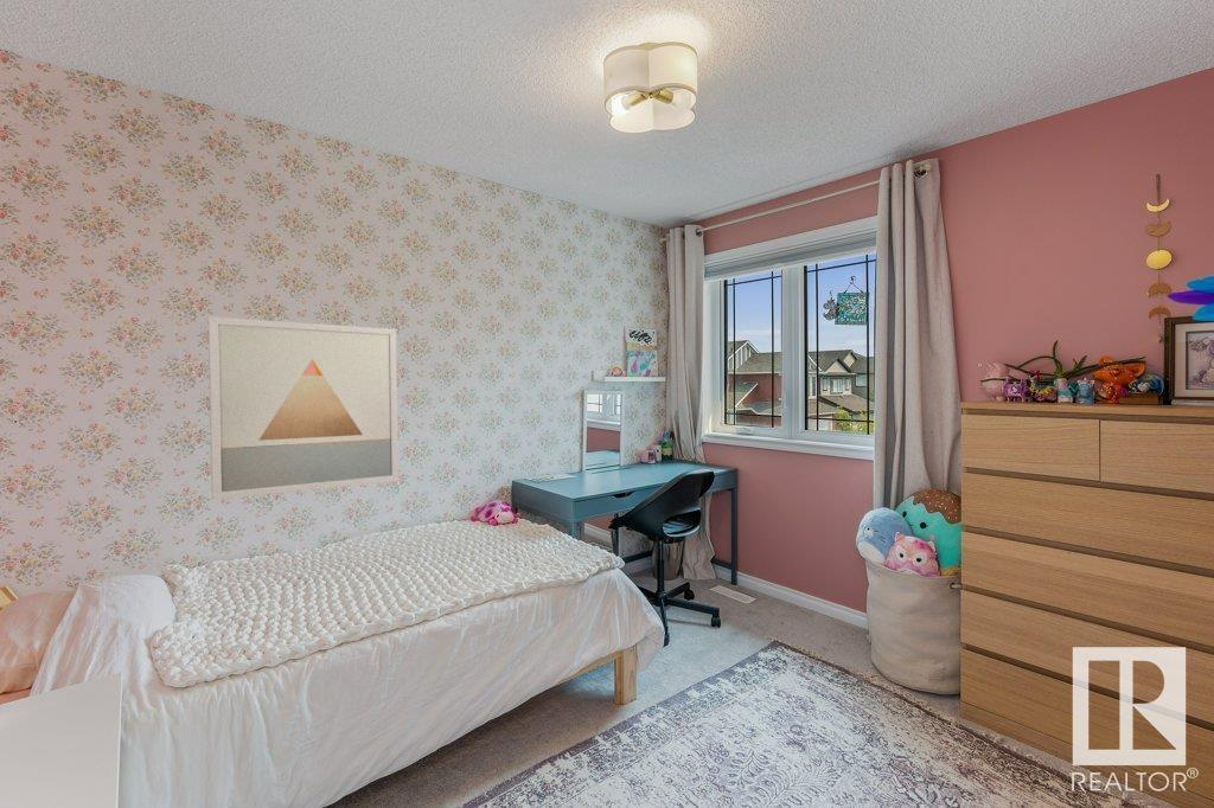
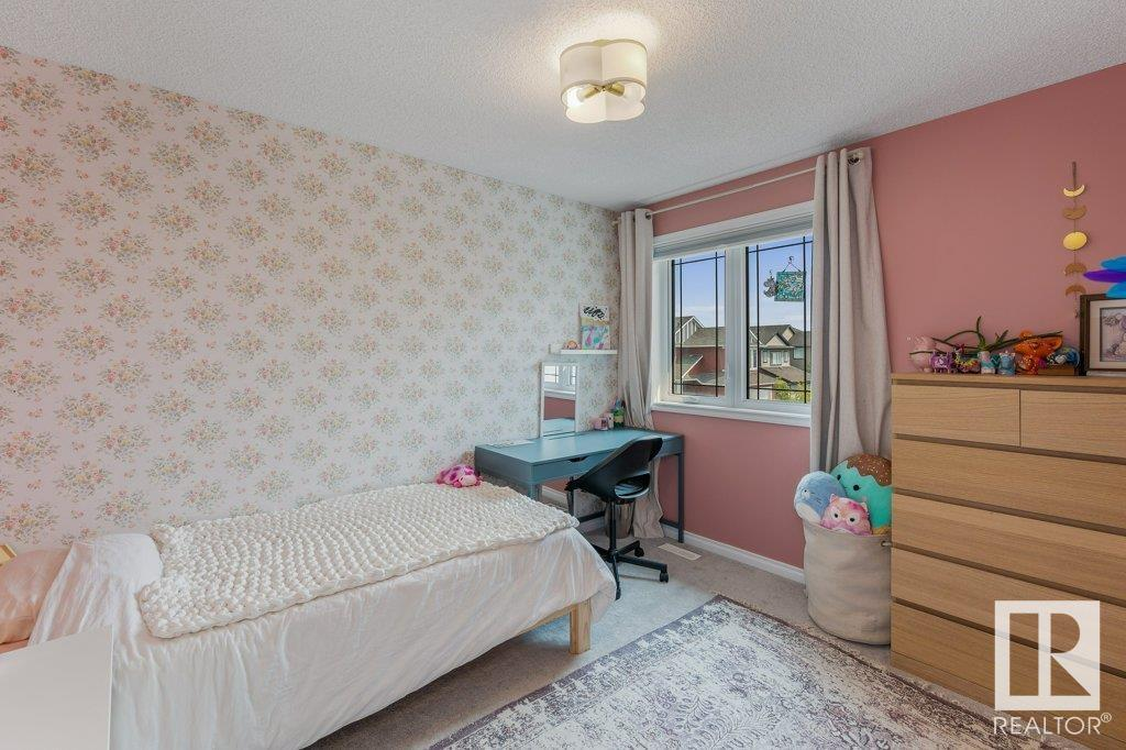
- wall art (312, 406)
